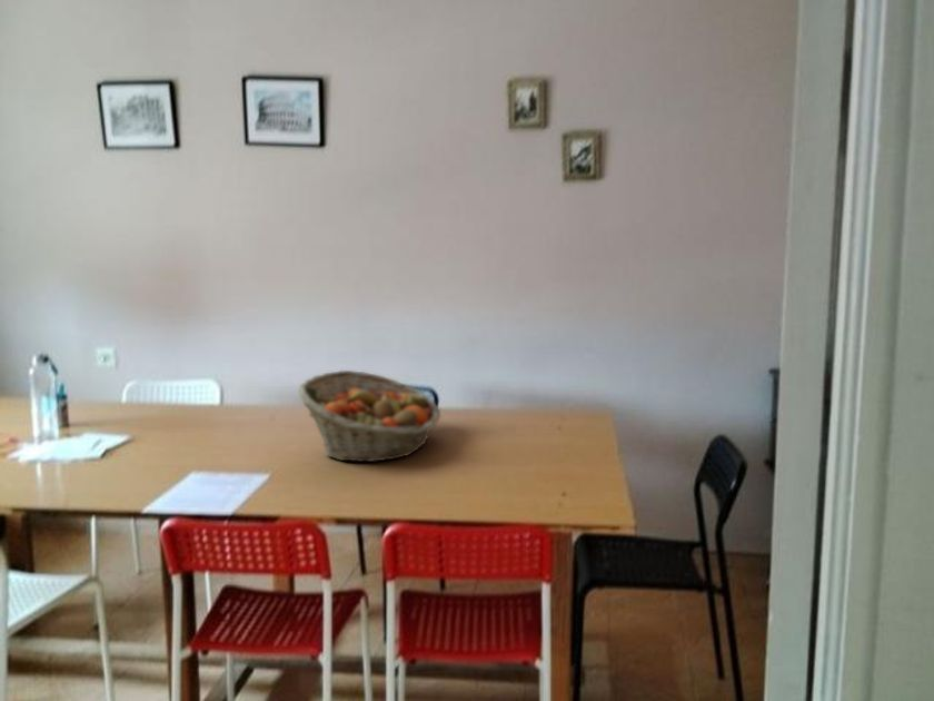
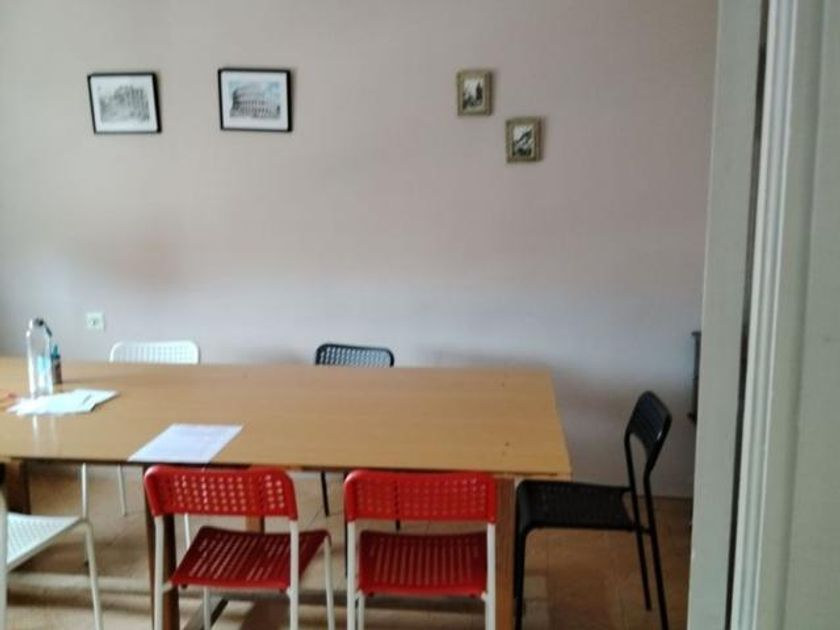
- fruit basket (370, 412)
